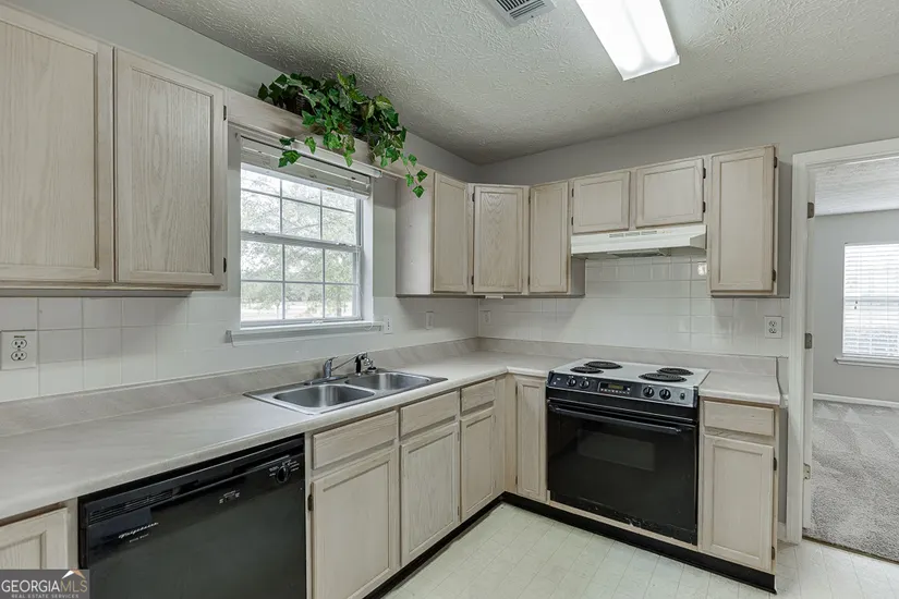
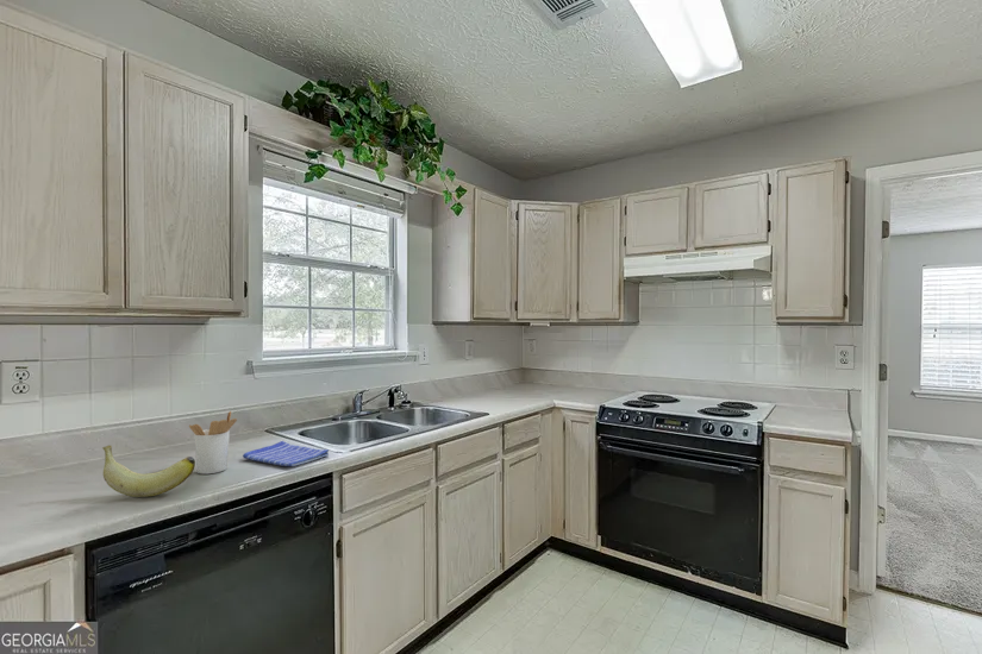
+ dish towel (286, 453)
+ utensil holder (215, 442)
+ banana (148, 473)
